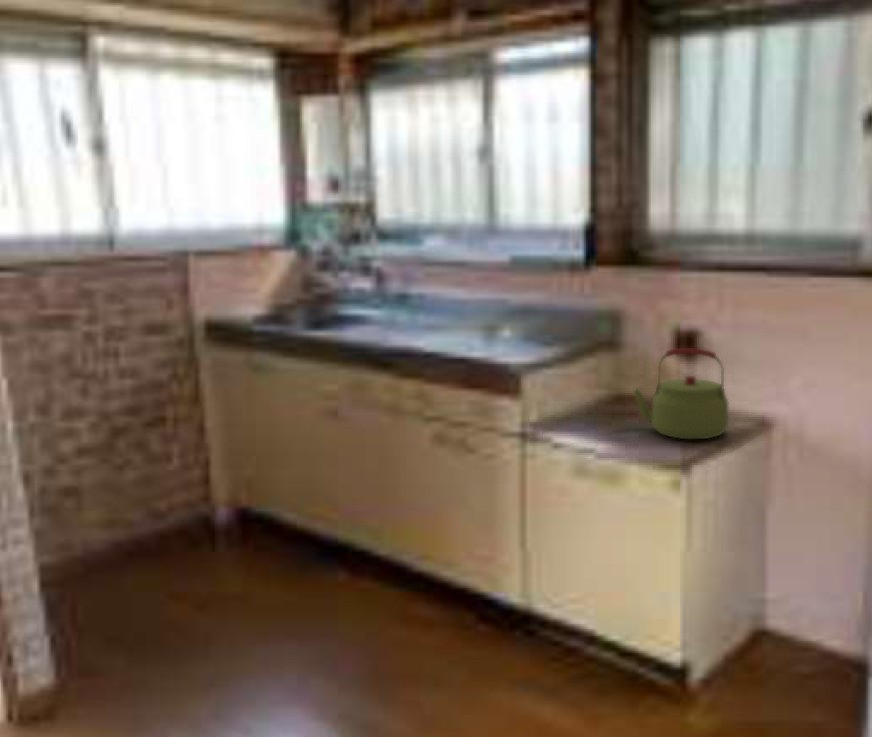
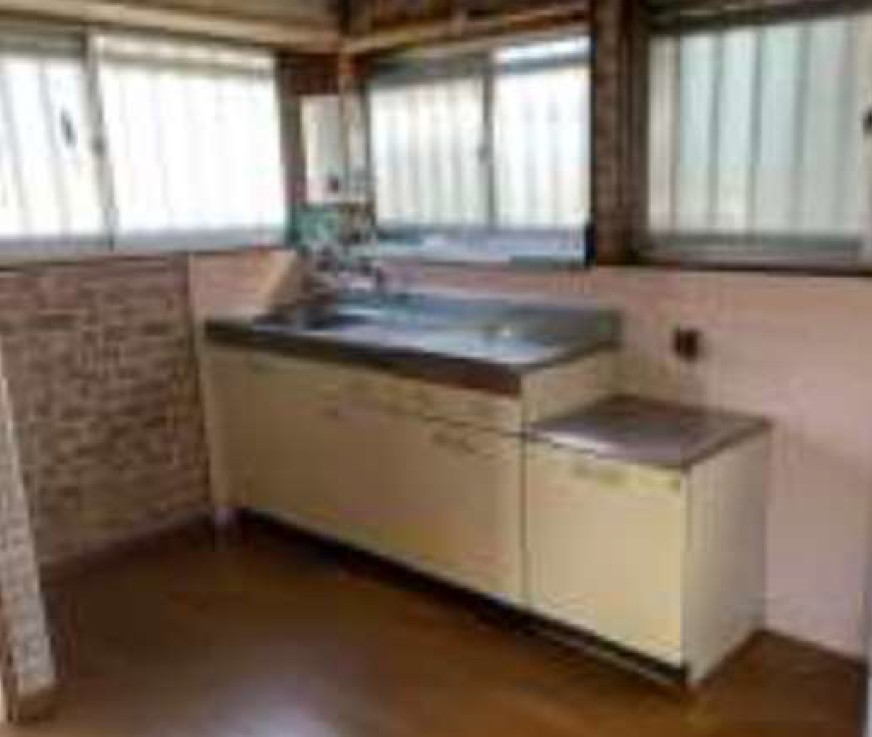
- kettle (679, 389)
